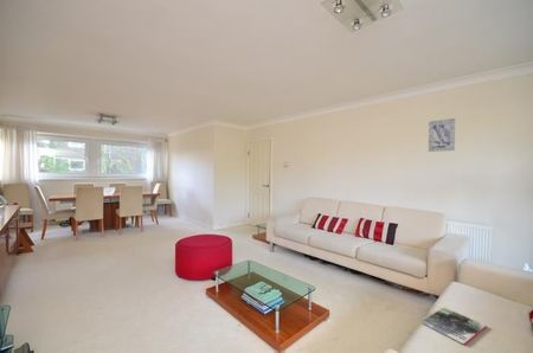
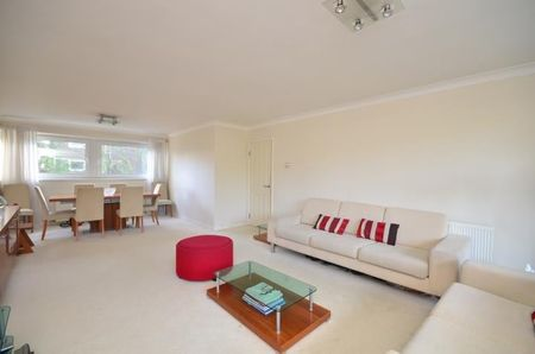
- magazine (452, 323)
- wall art (441, 135)
